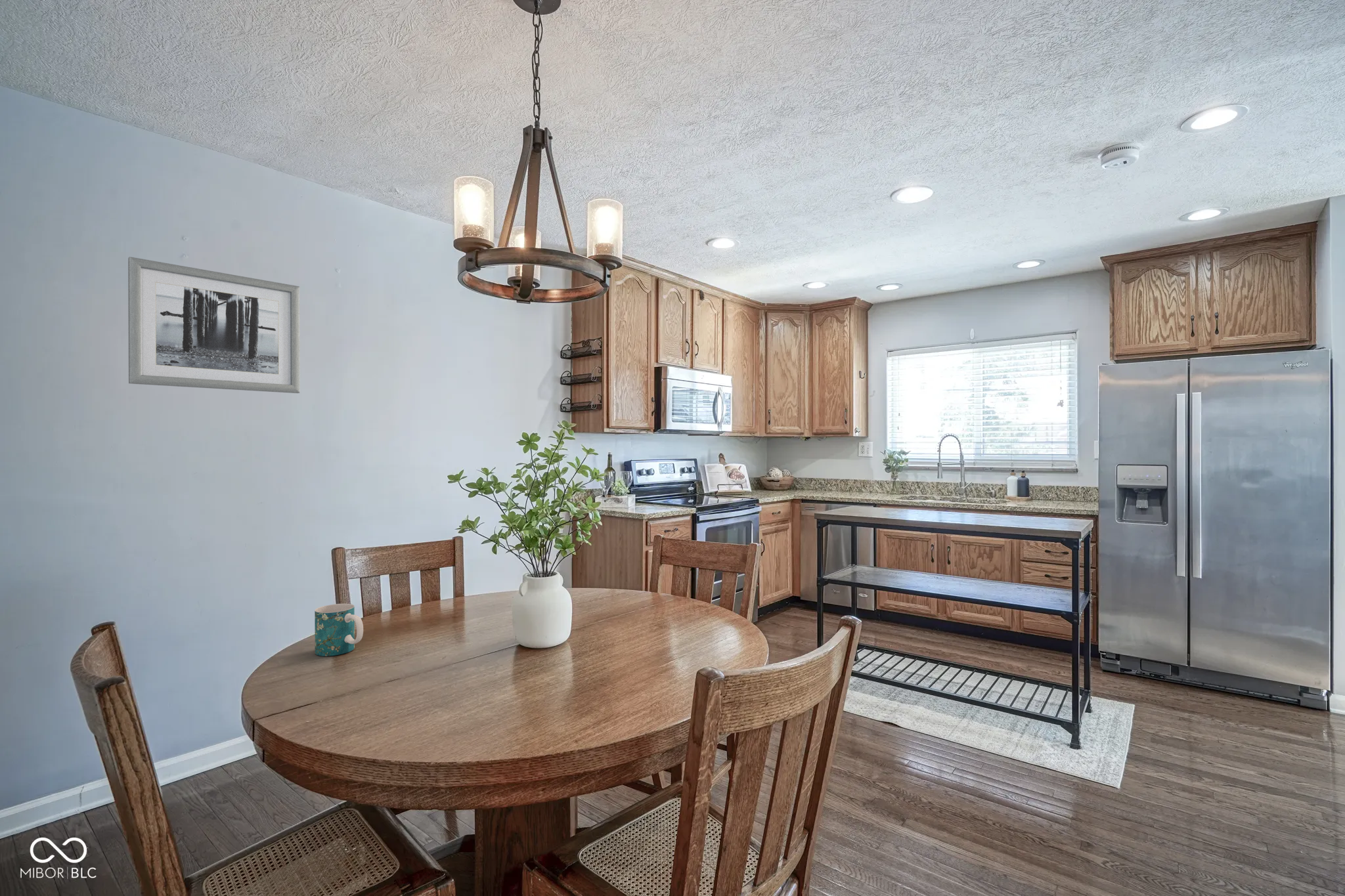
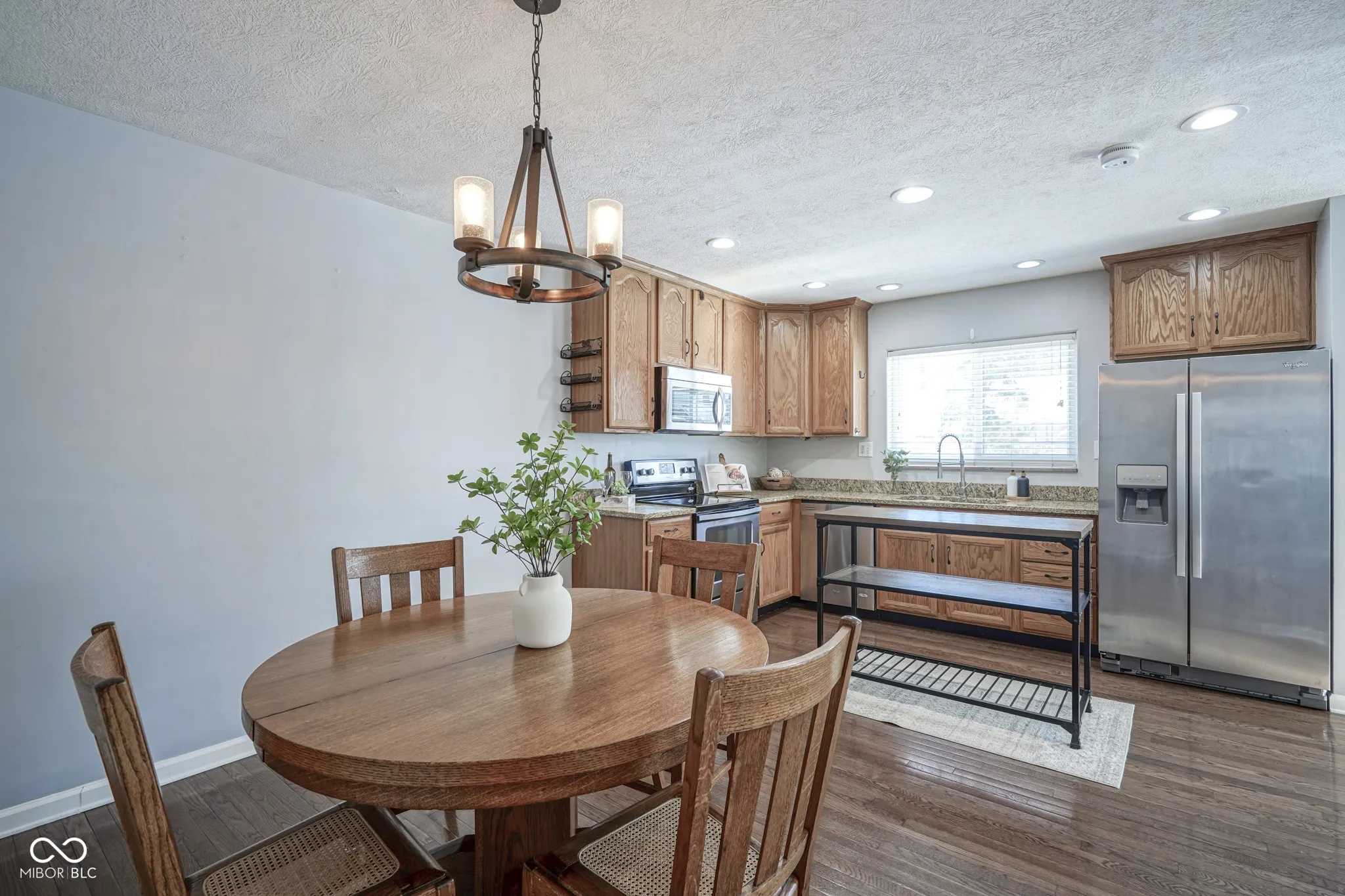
- wall art (221, 331)
- mug (341, 629)
